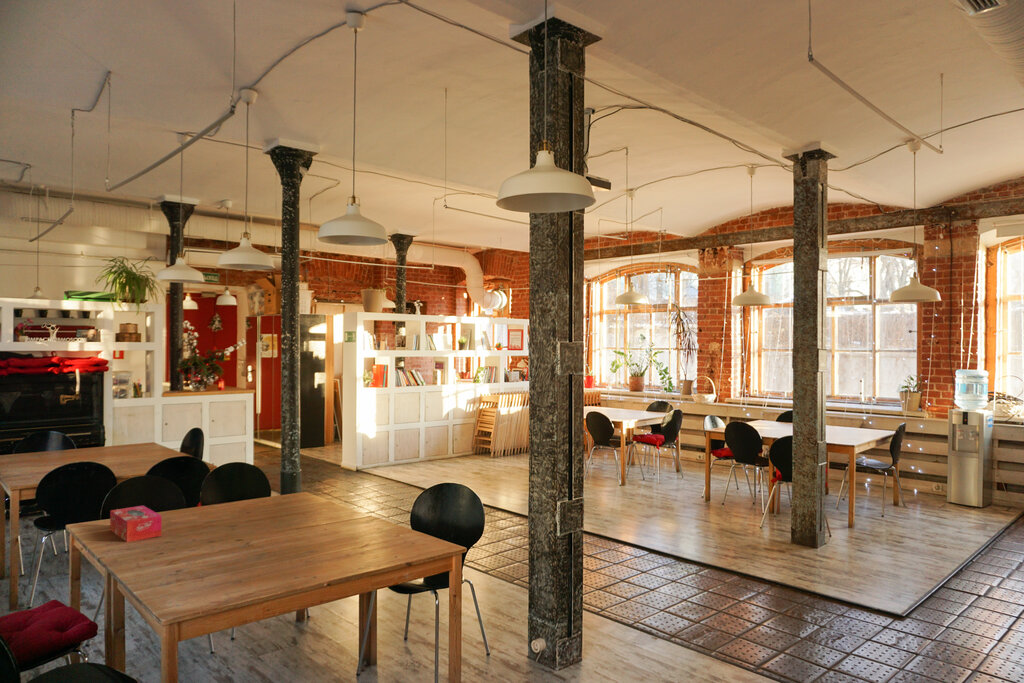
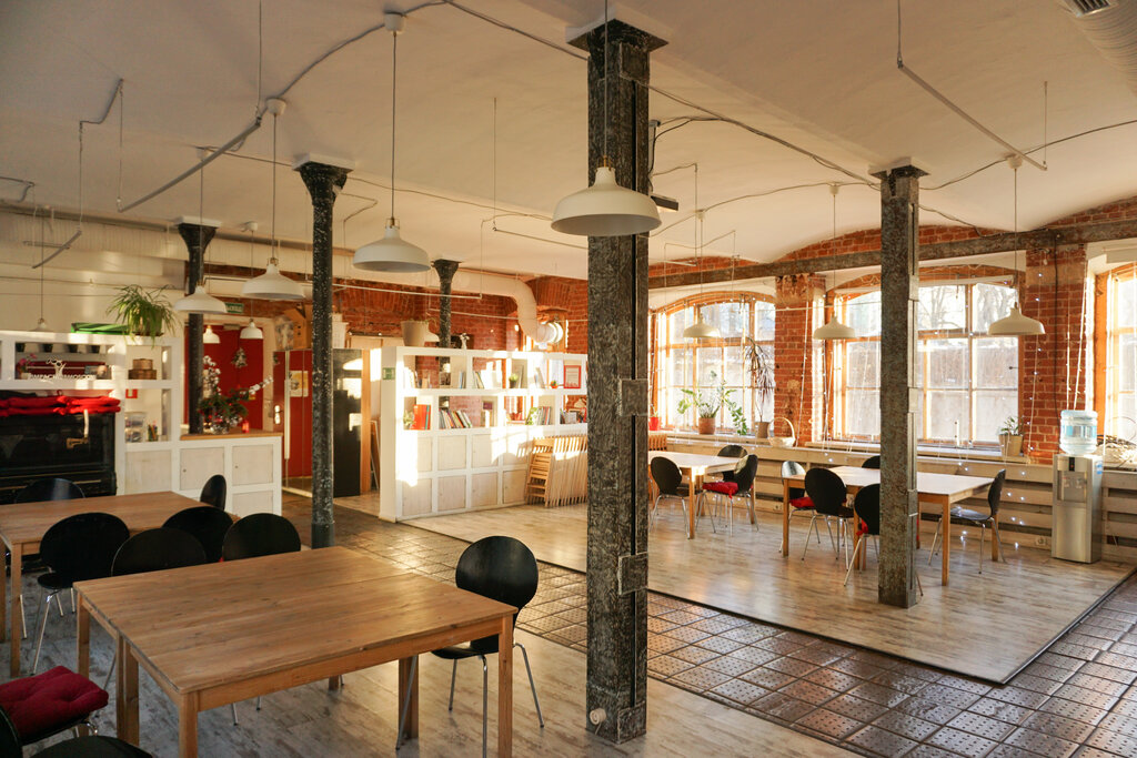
- tissue box (135, 523)
